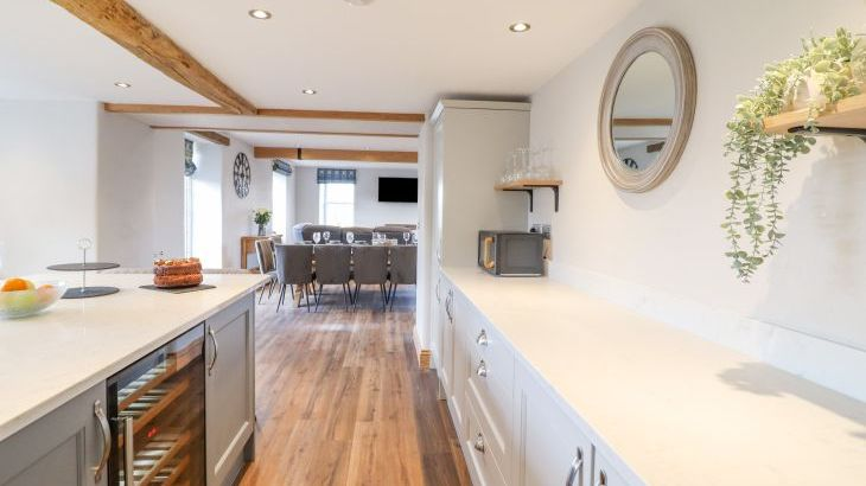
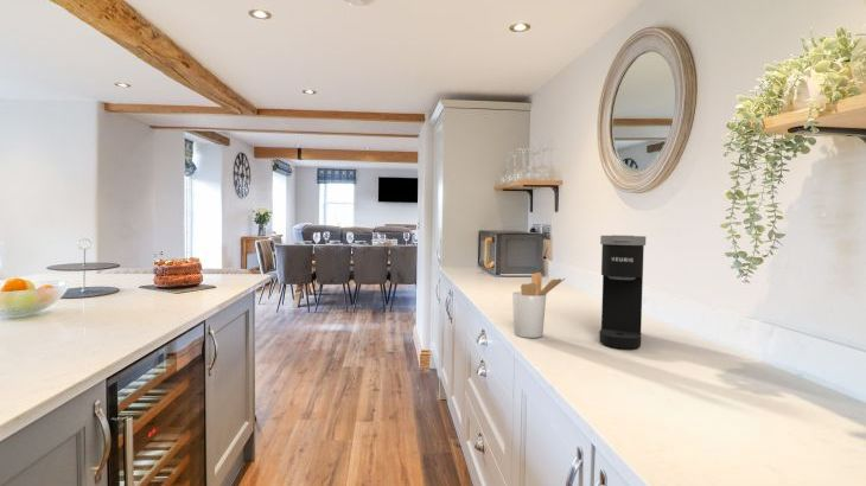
+ coffee maker (622, 287)
+ utensil holder (537, 305)
